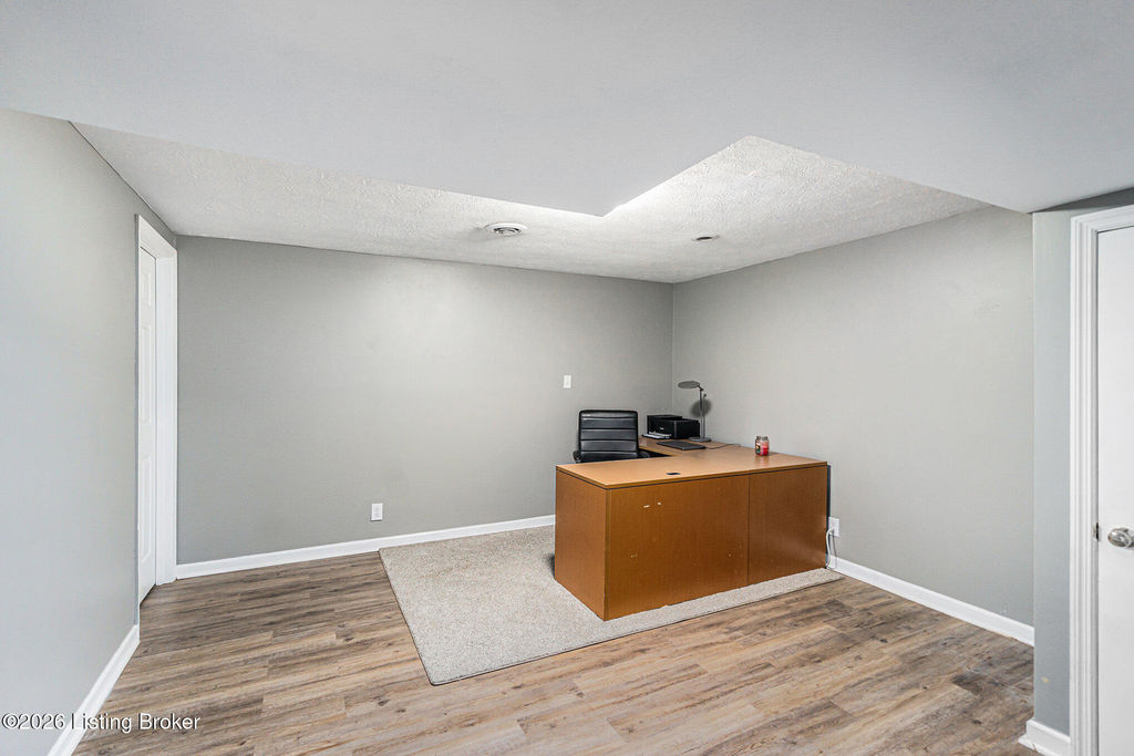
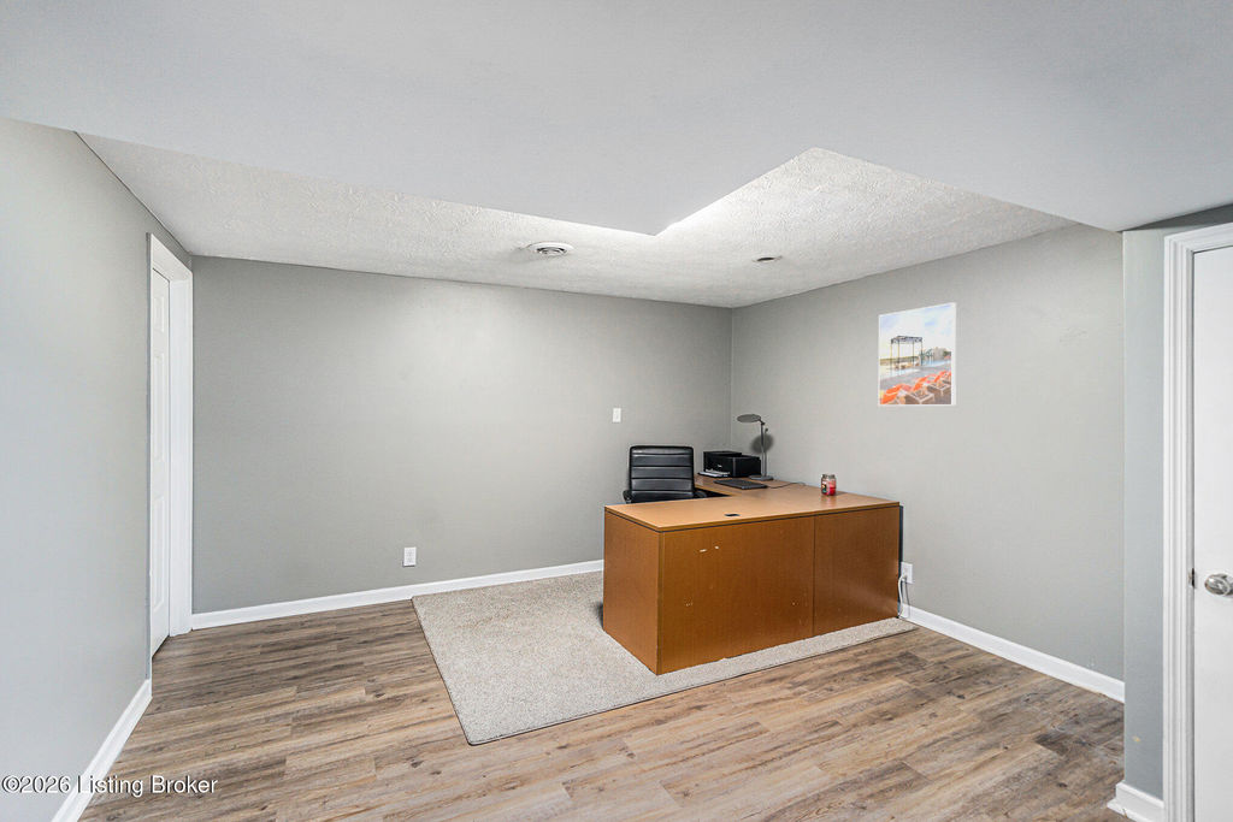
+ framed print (914, 357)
